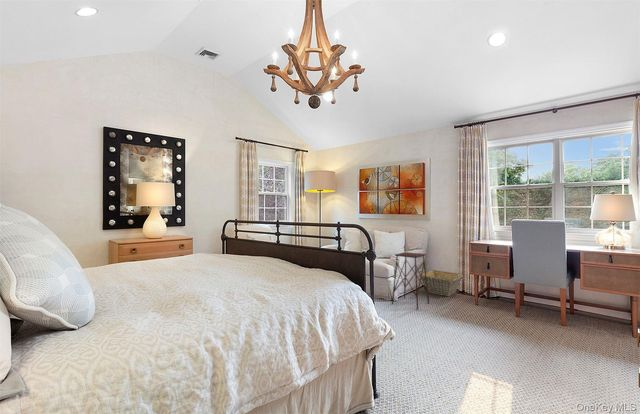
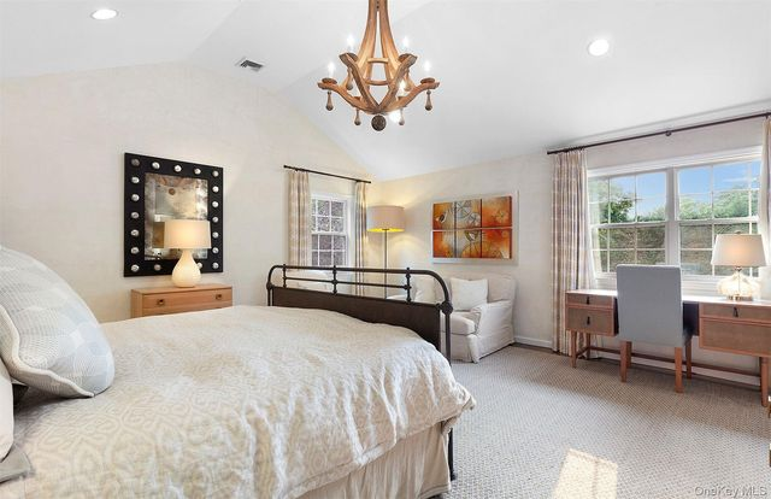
- basket (442, 283)
- side table (410, 279)
